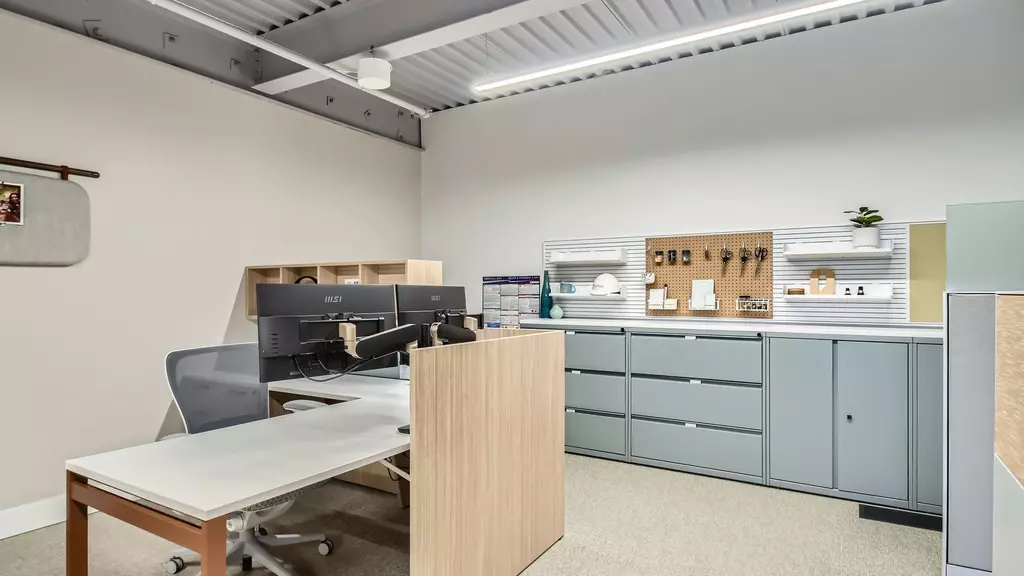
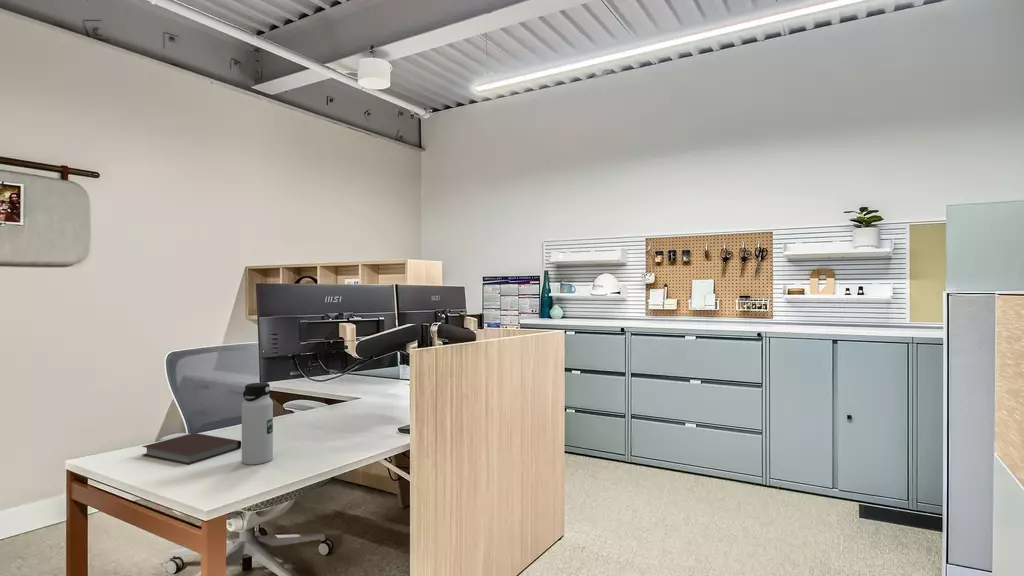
+ notebook (192, 447)
+ water bottle (257, 422)
